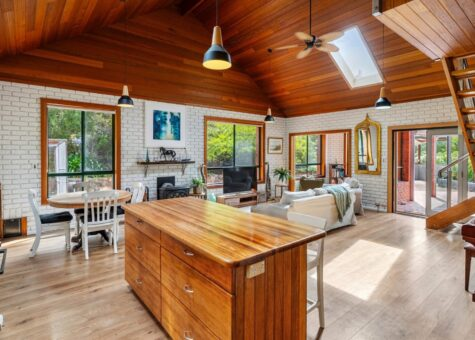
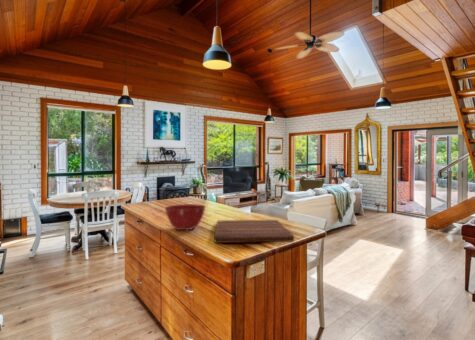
+ cutting board (250, 229)
+ mixing bowl (185, 217)
